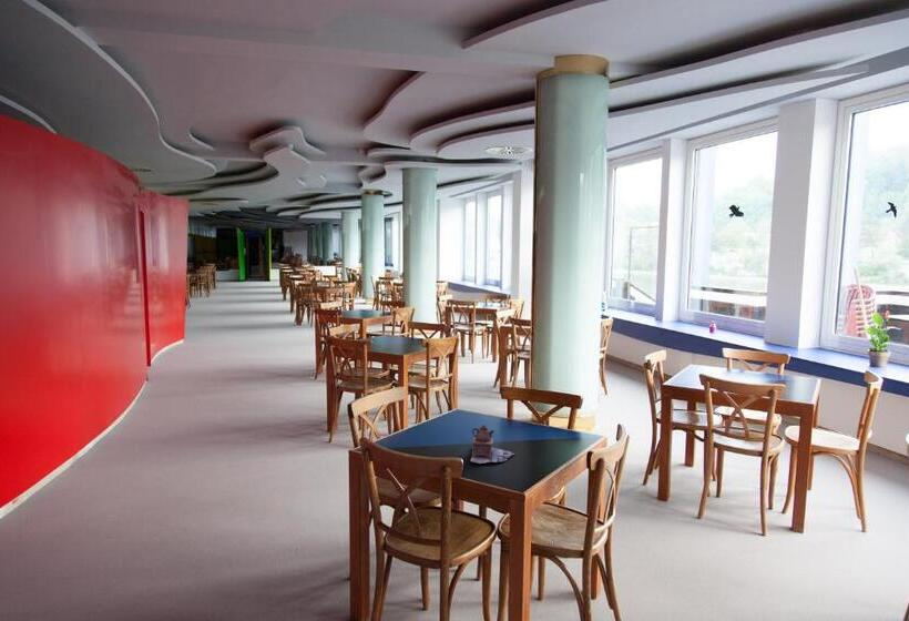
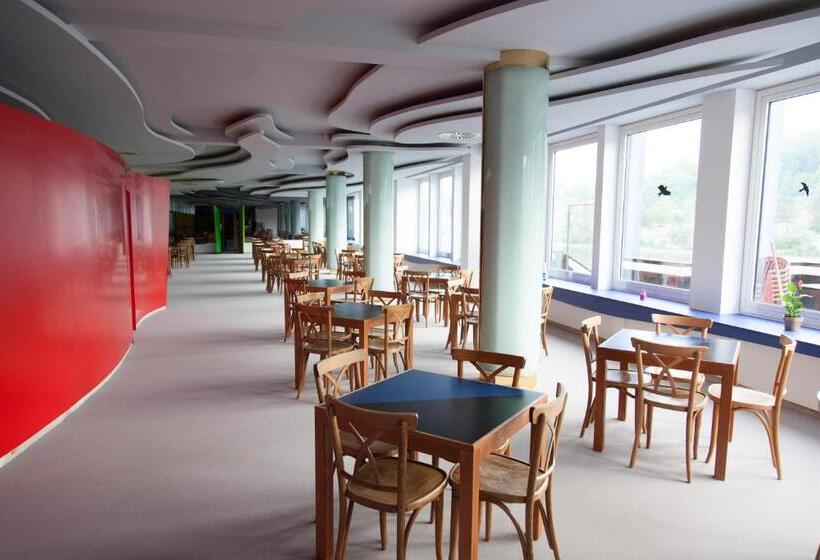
- teapot (484, 440)
